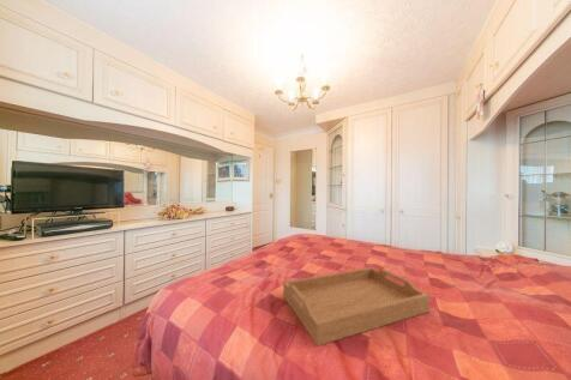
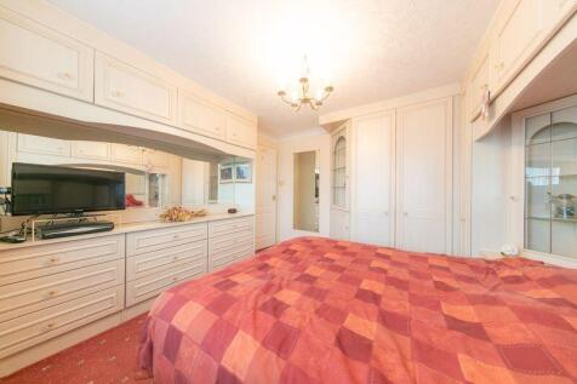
- serving tray (351, 292)
